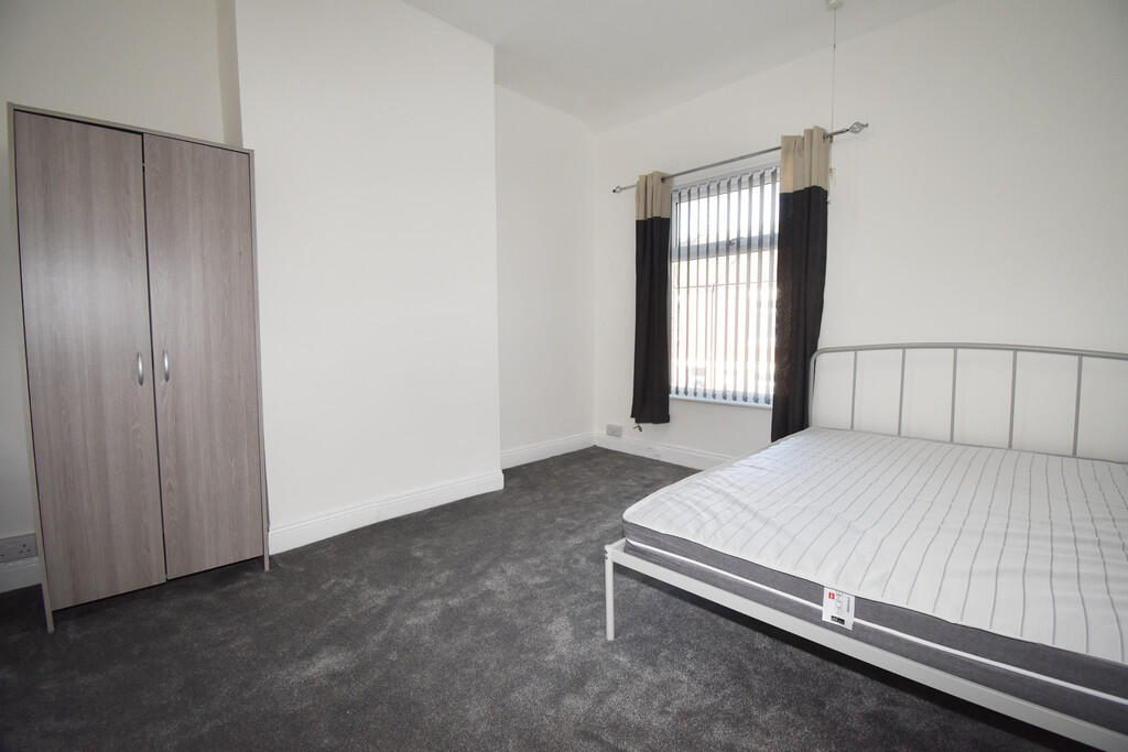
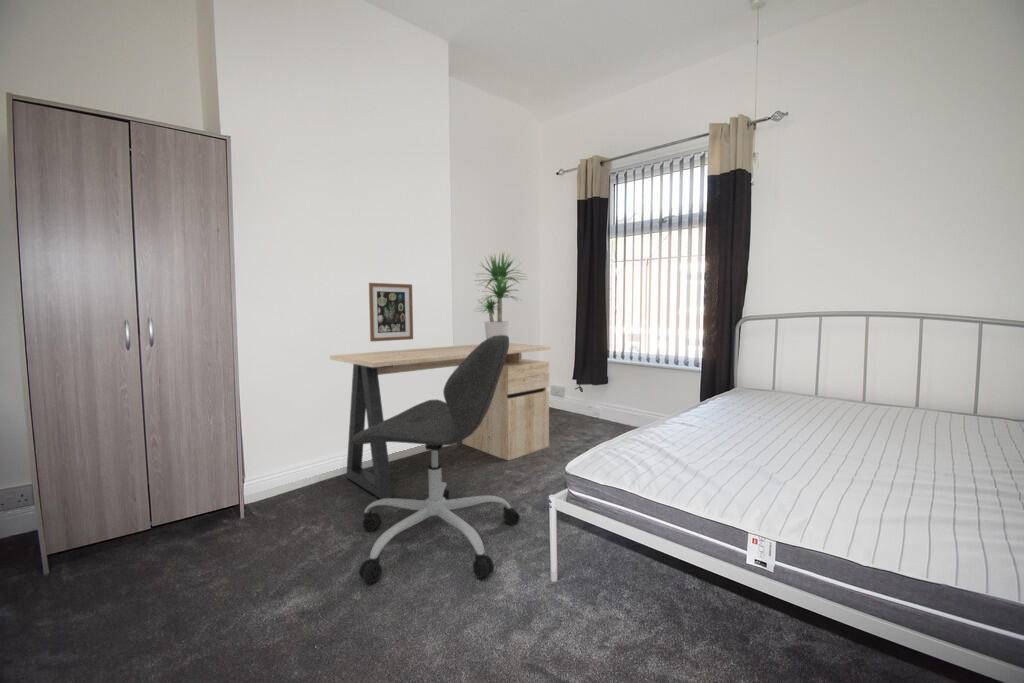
+ potted plant (500, 298)
+ wall art (391, 312)
+ office chair (438, 437)
+ desk (479, 425)
